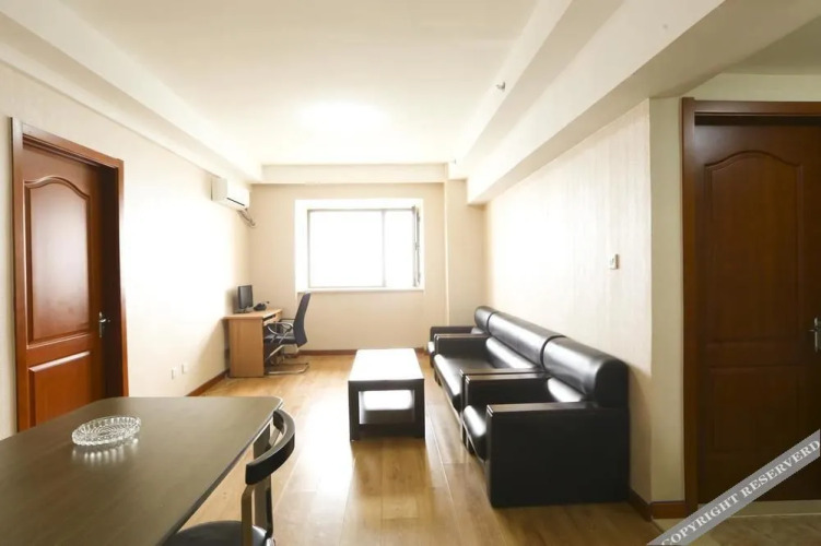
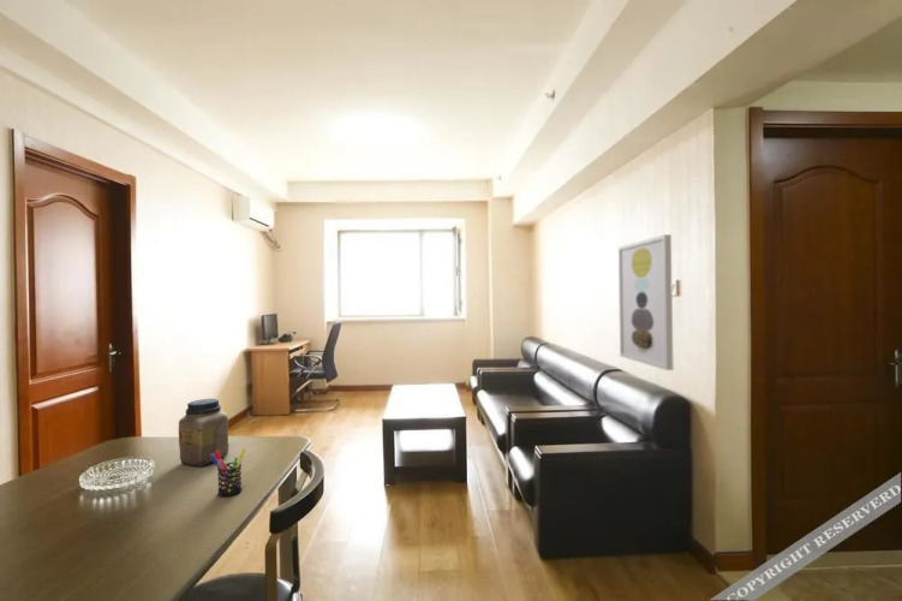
+ pen holder (229, 470)
+ jar (203, 429)
+ wall art (641, 302)
